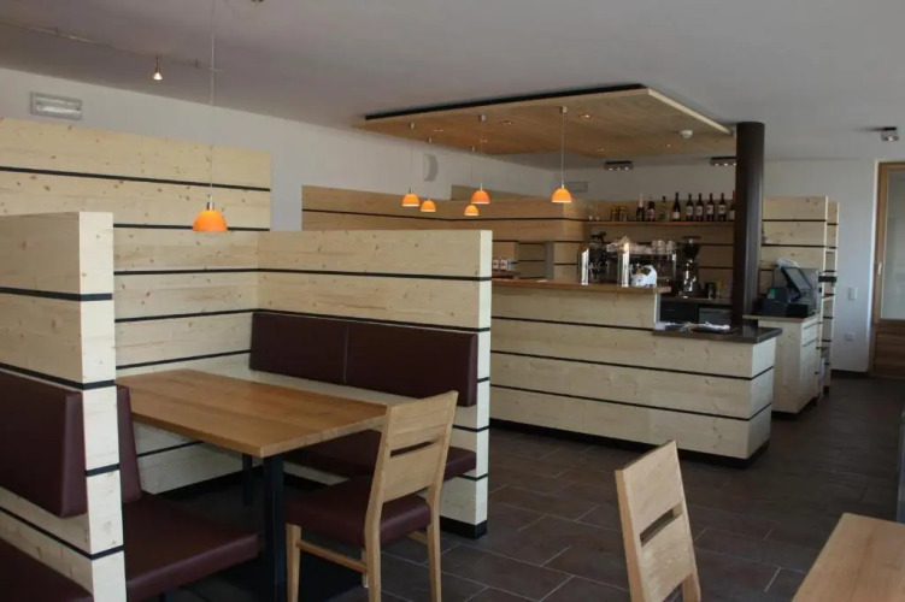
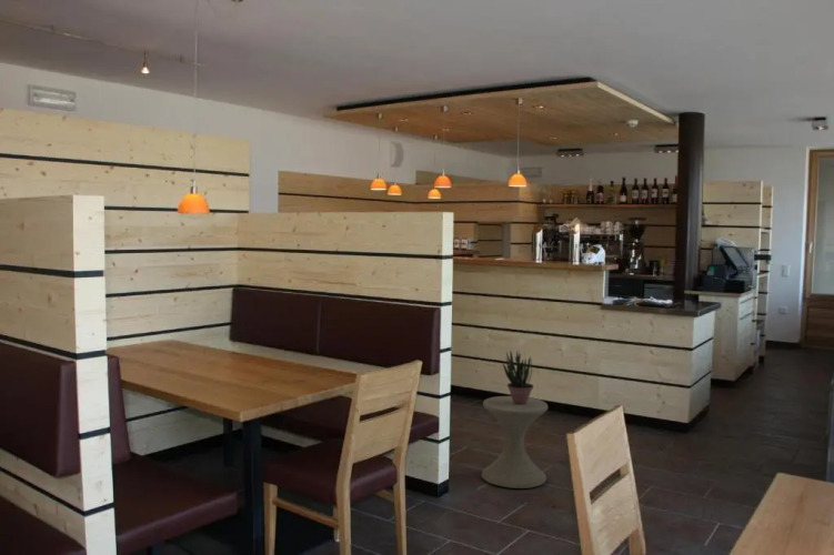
+ side table (514, 440)
+ potted plant (518, 376)
